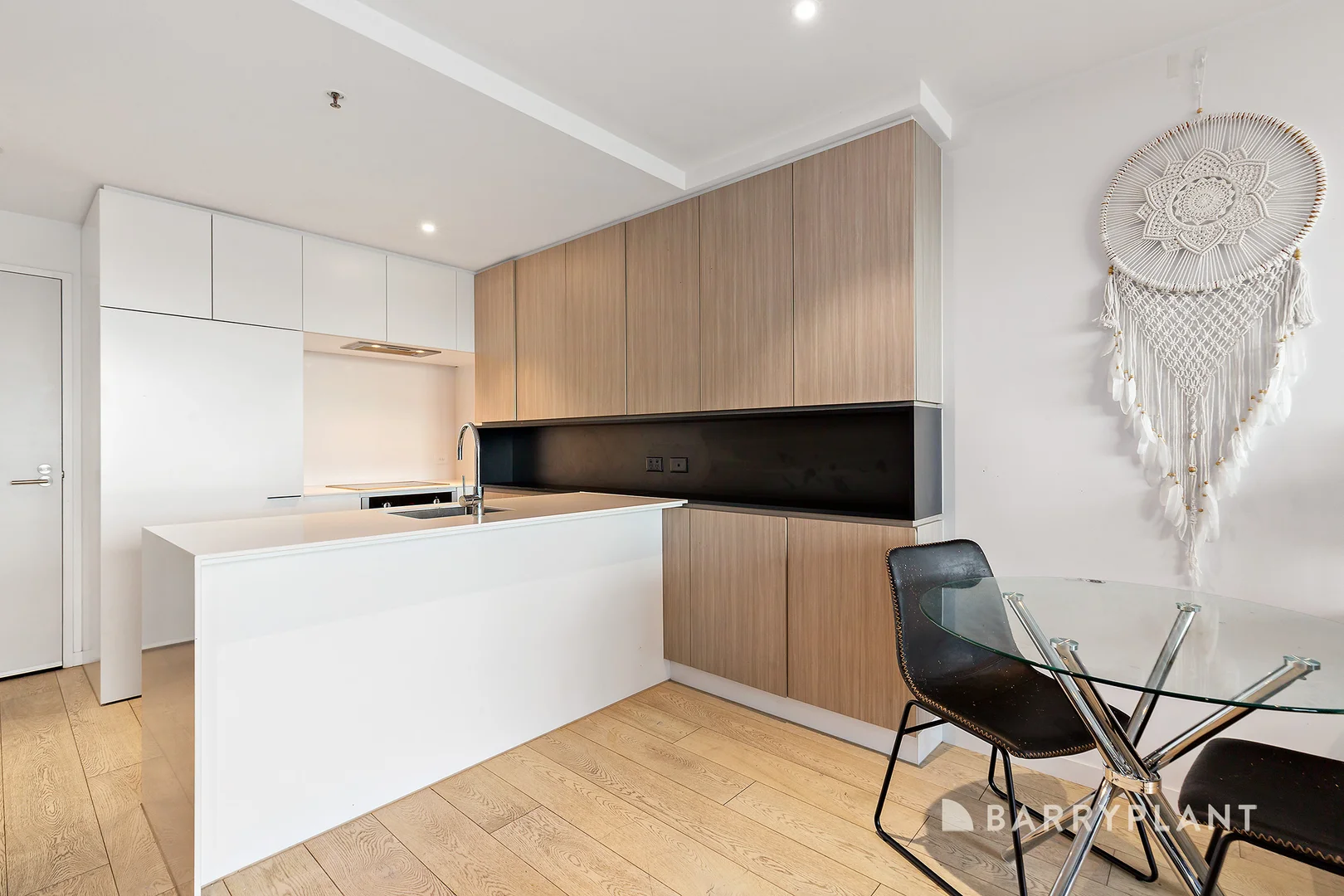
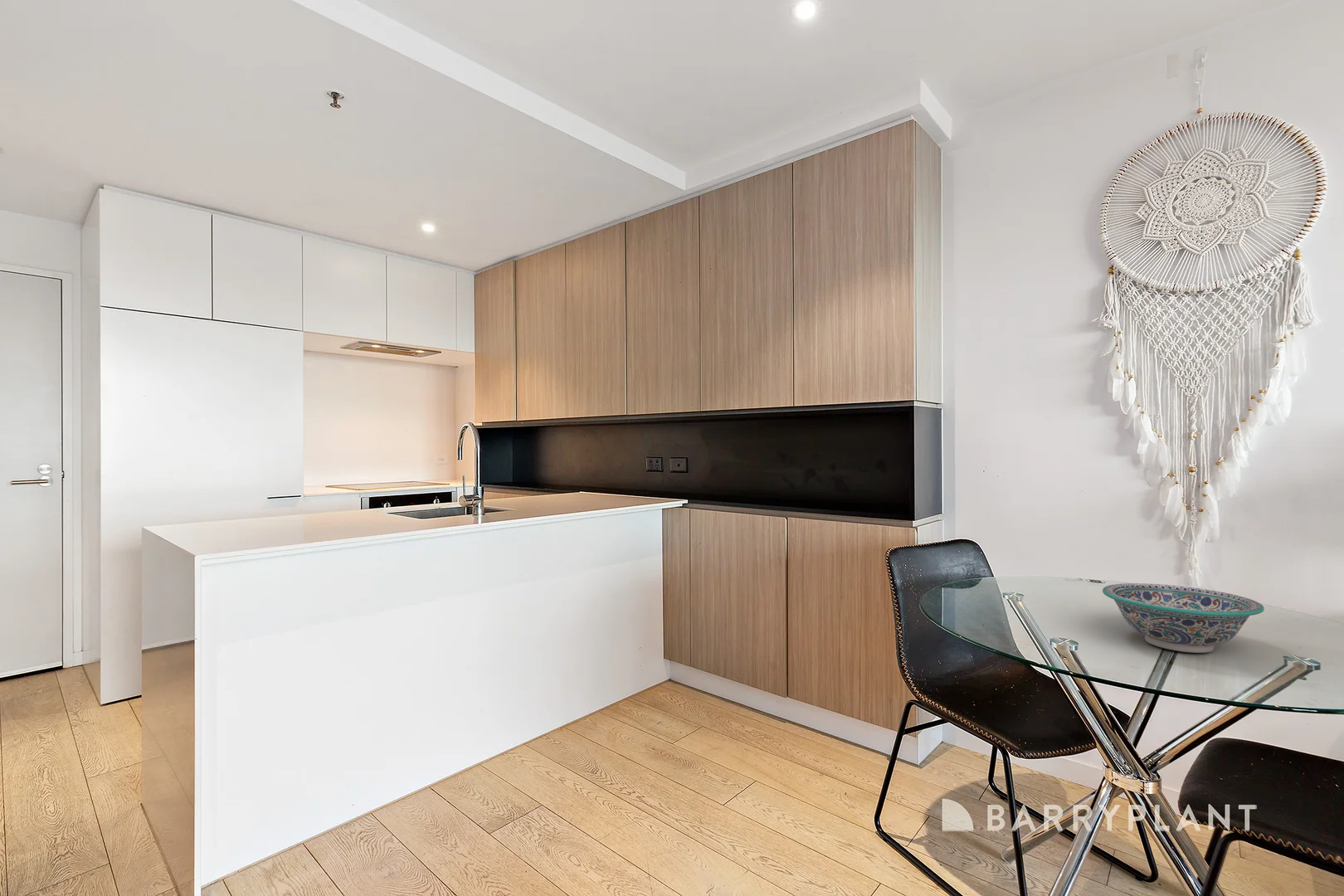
+ decorative bowl (1178, 620)
